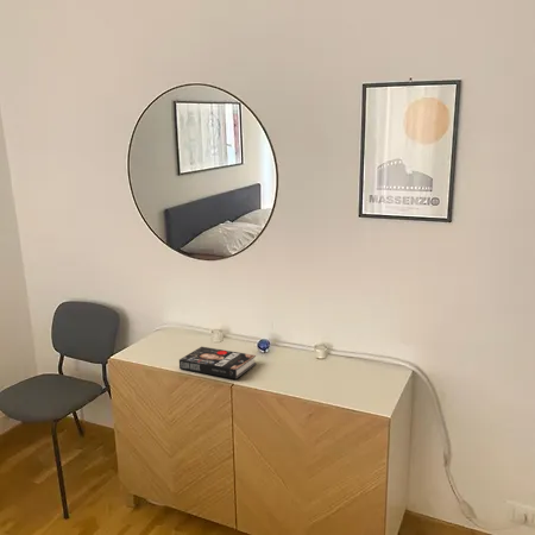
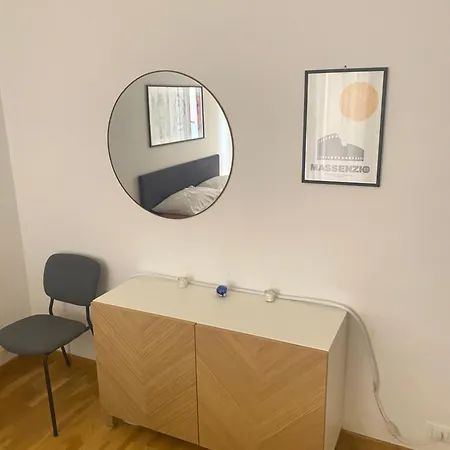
- book (218, 361)
